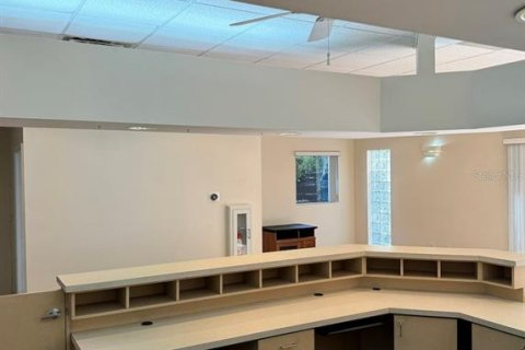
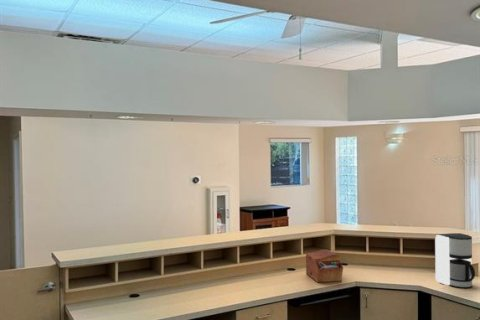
+ coffee maker (460, 260)
+ sewing box (323, 265)
